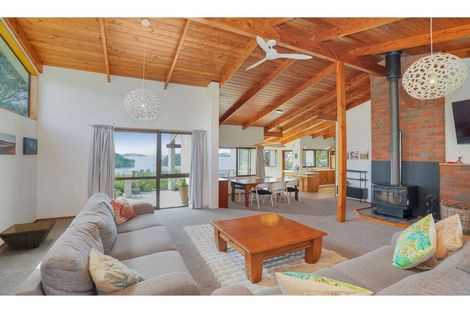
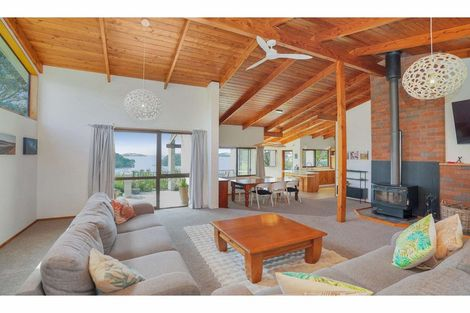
- basket (30, 235)
